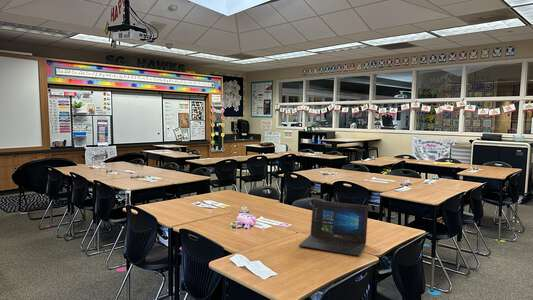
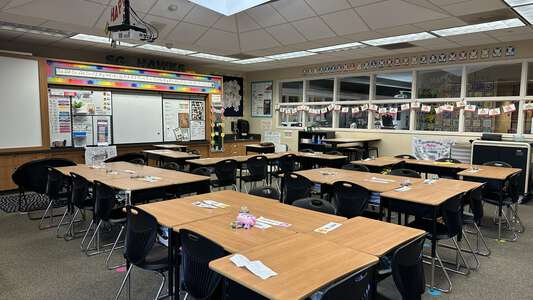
- laptop (334, 226)
